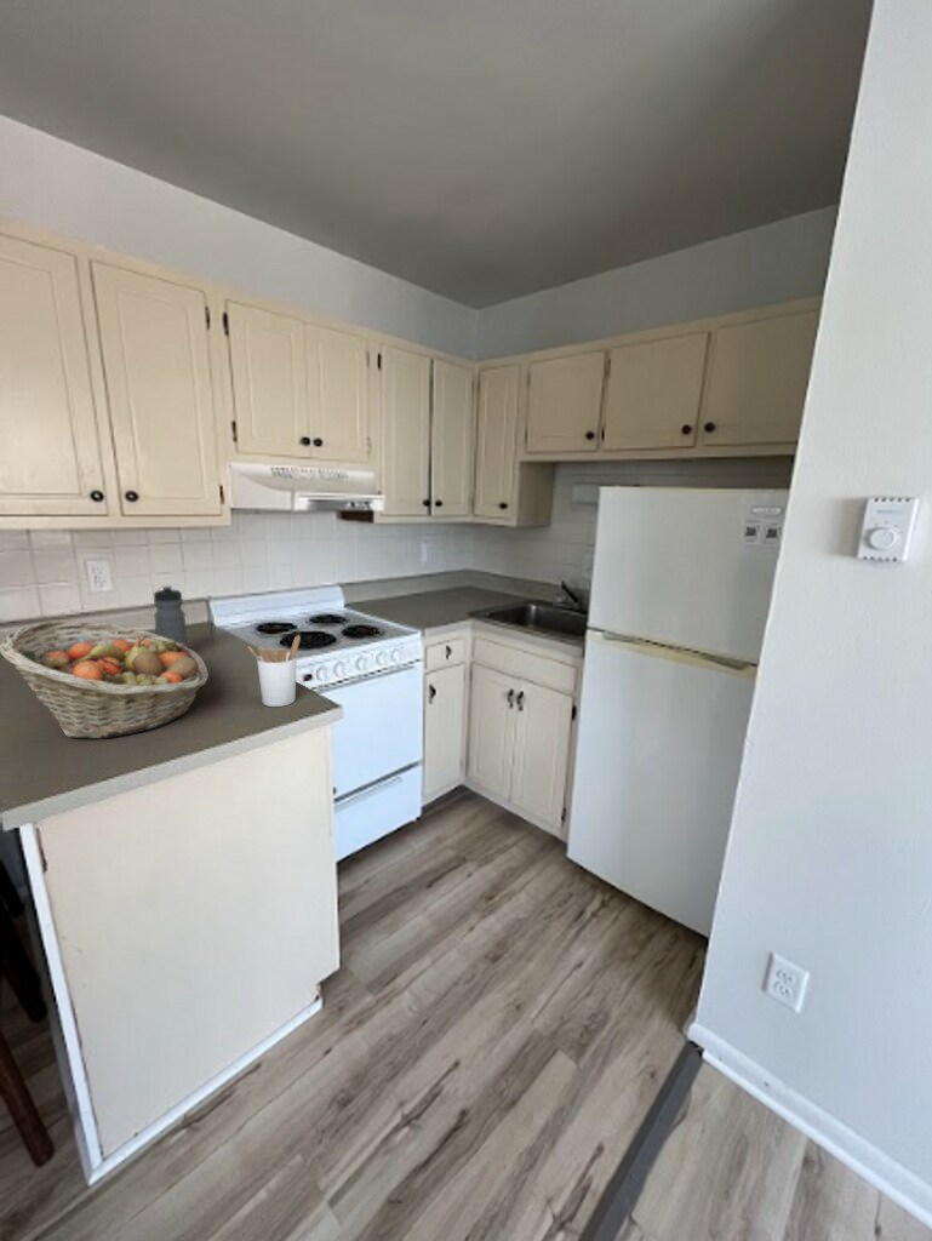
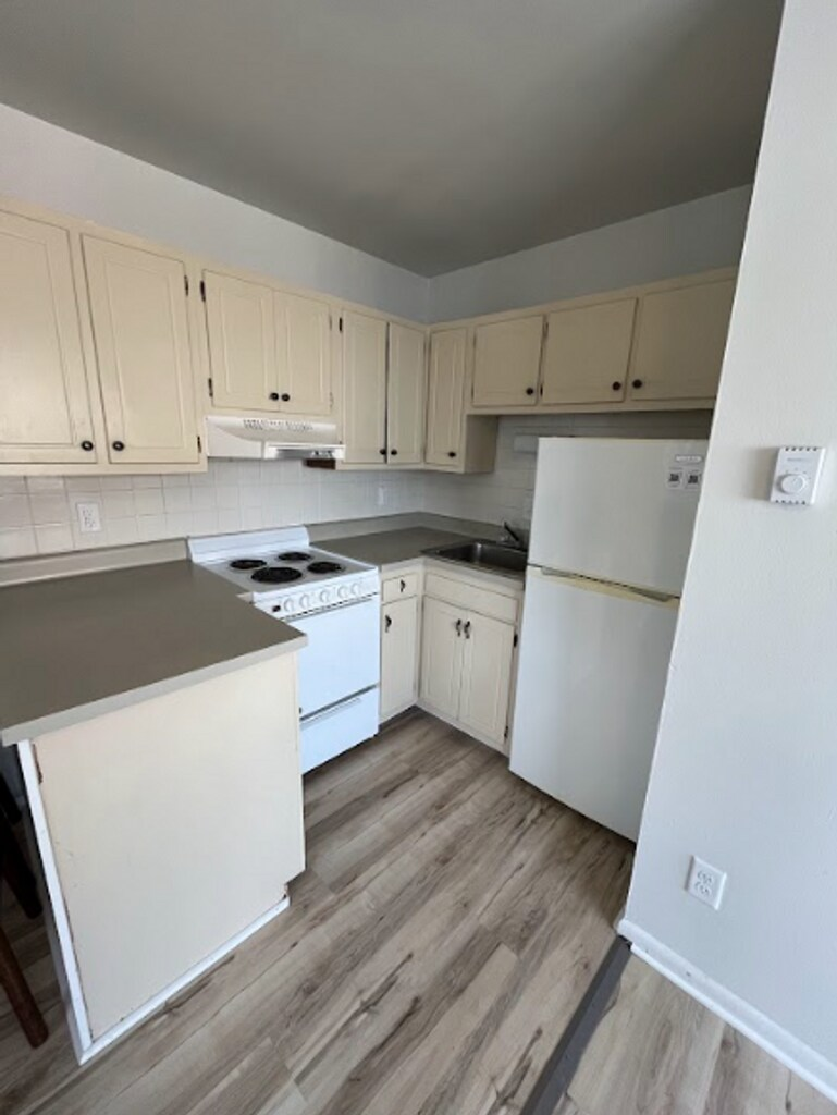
- utensil holder (276, 671)
- water bottle (170, 623)
- fruit basket (116, 669)
